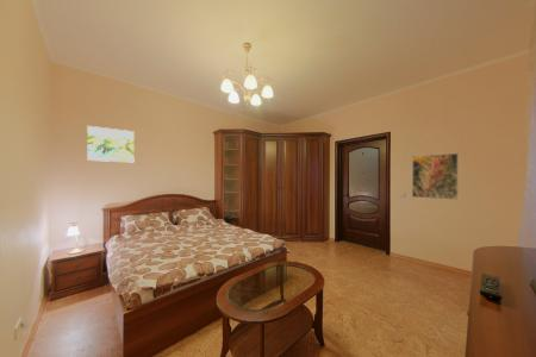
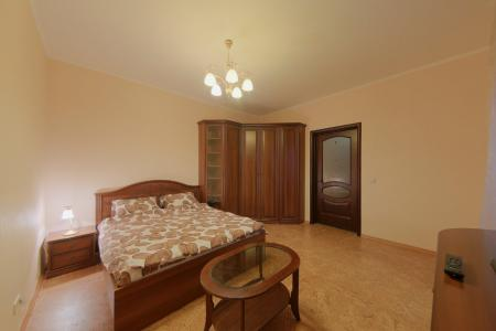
- wall art (111, 145)
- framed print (434, 176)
